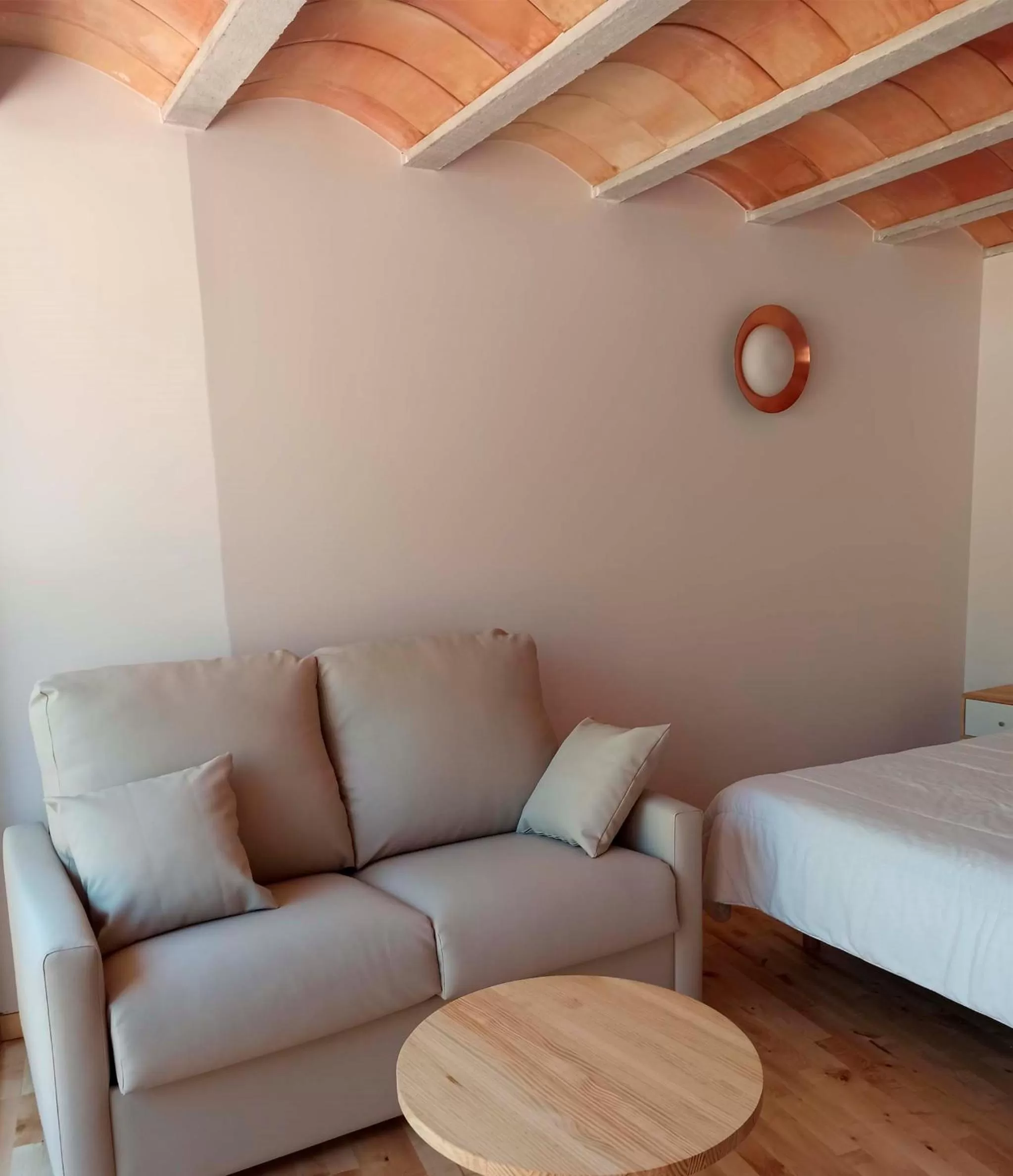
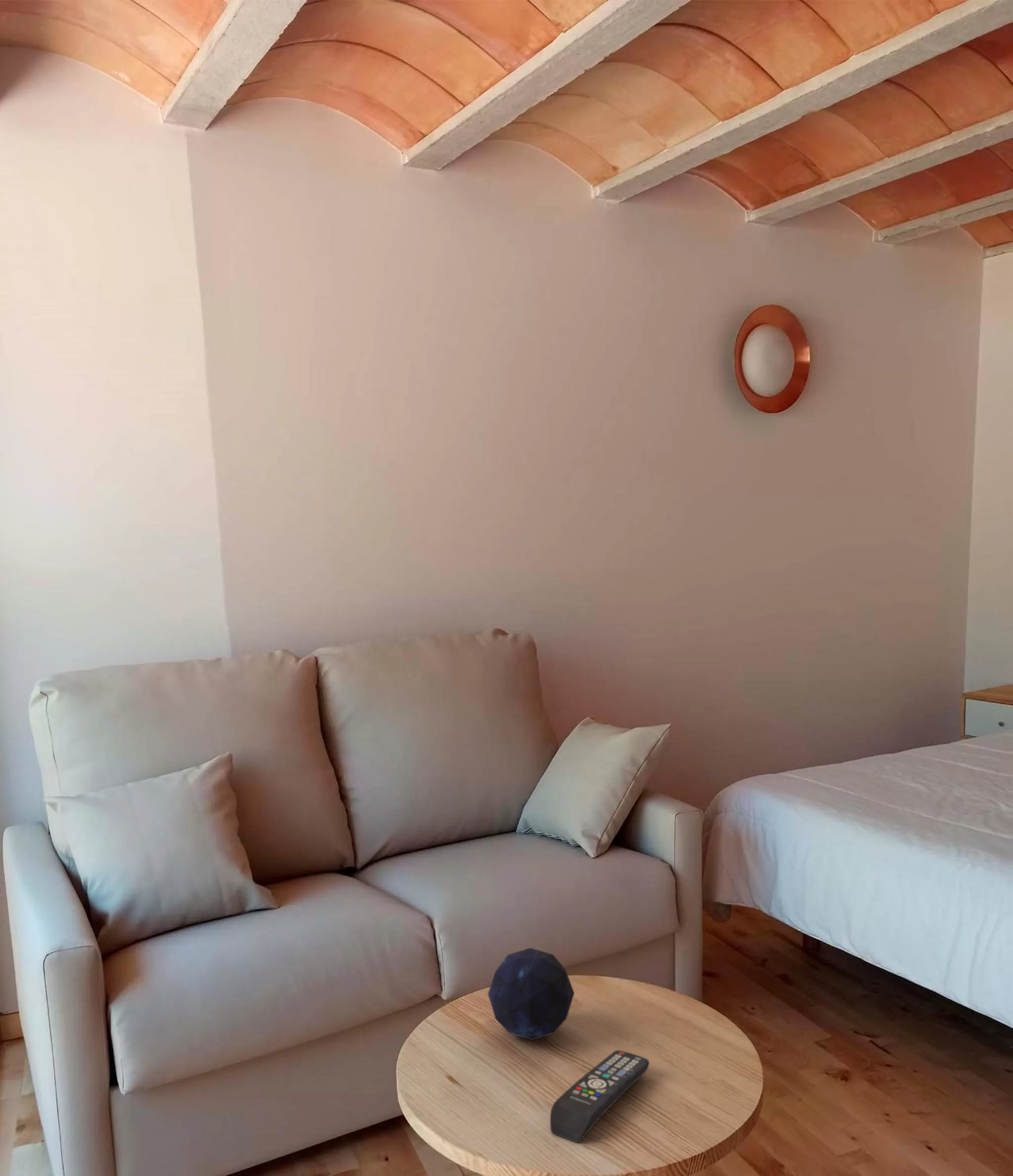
+ remote control (600, 1089)
+ decorative orb (531, 993)
